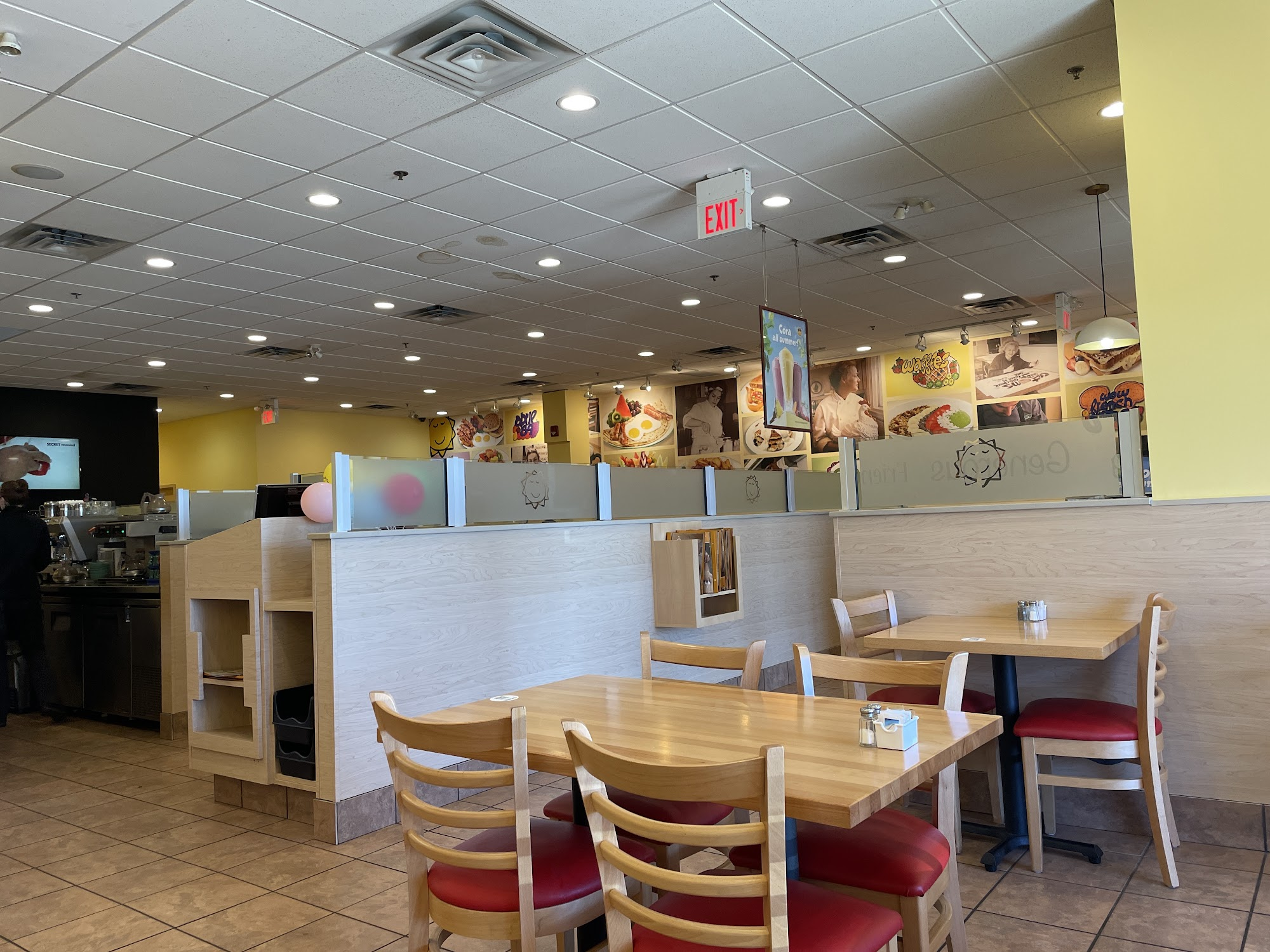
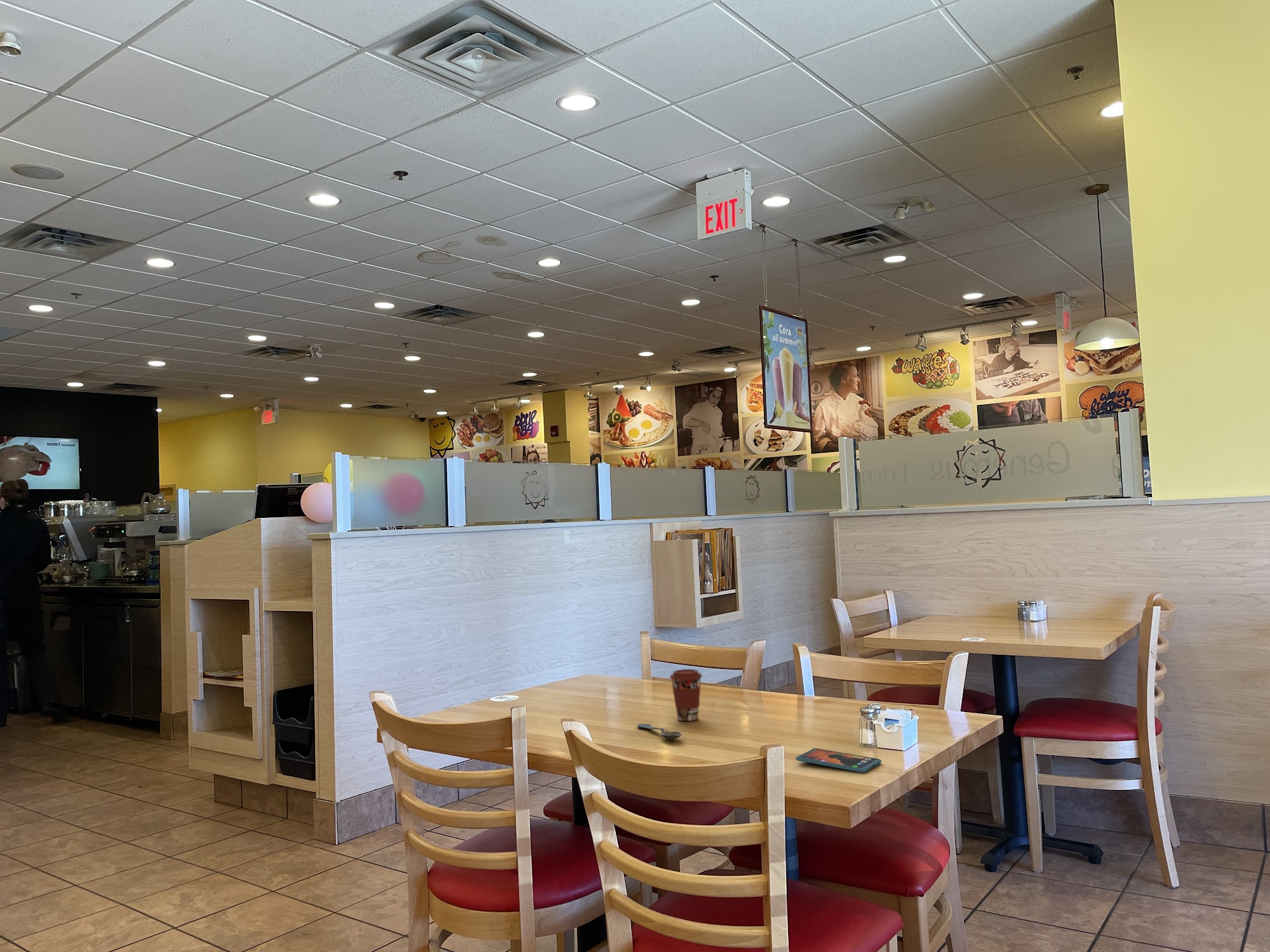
+ smartphone (838, 760)
+ spoon (658, 729)
+ coffee cup (686, 694)
